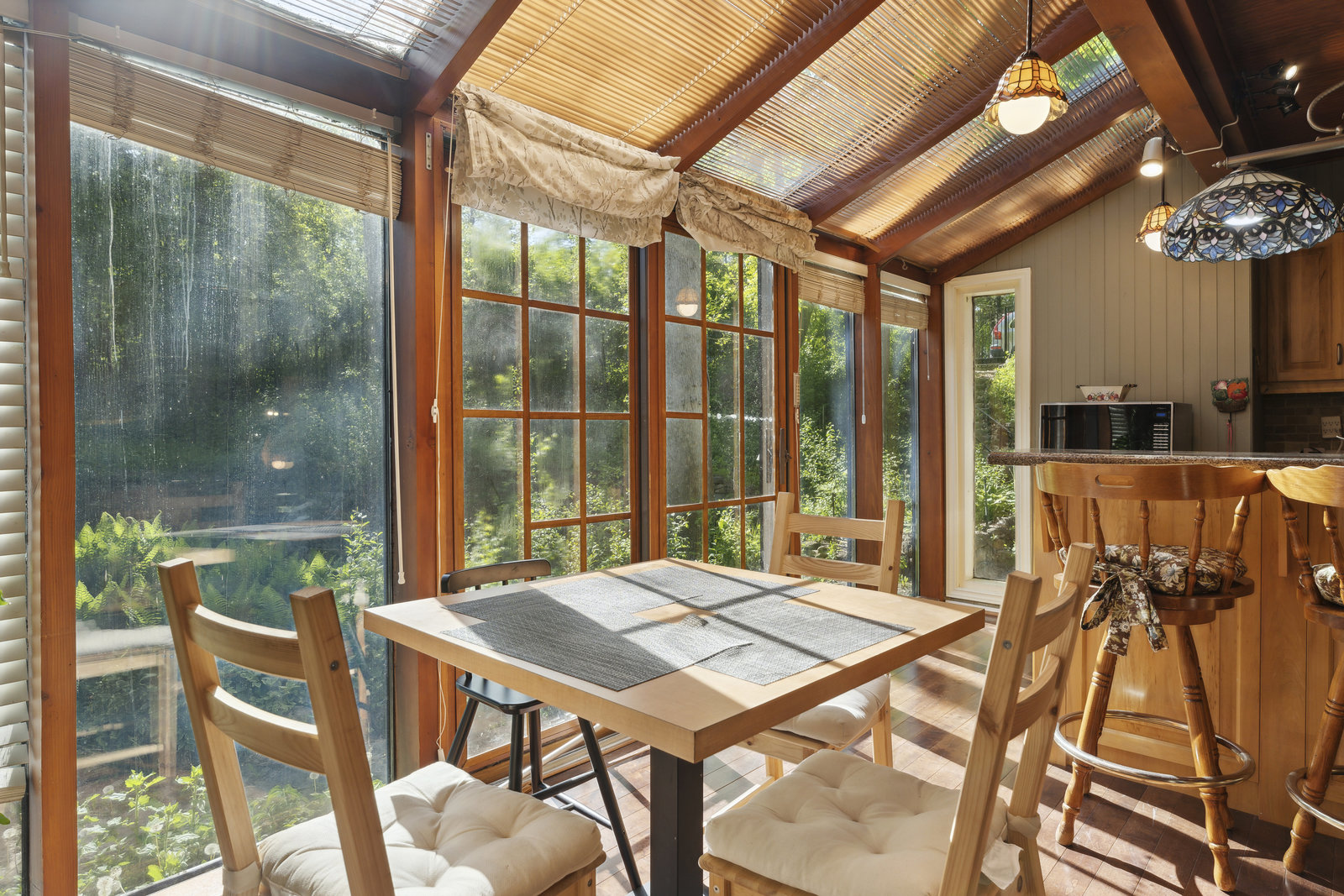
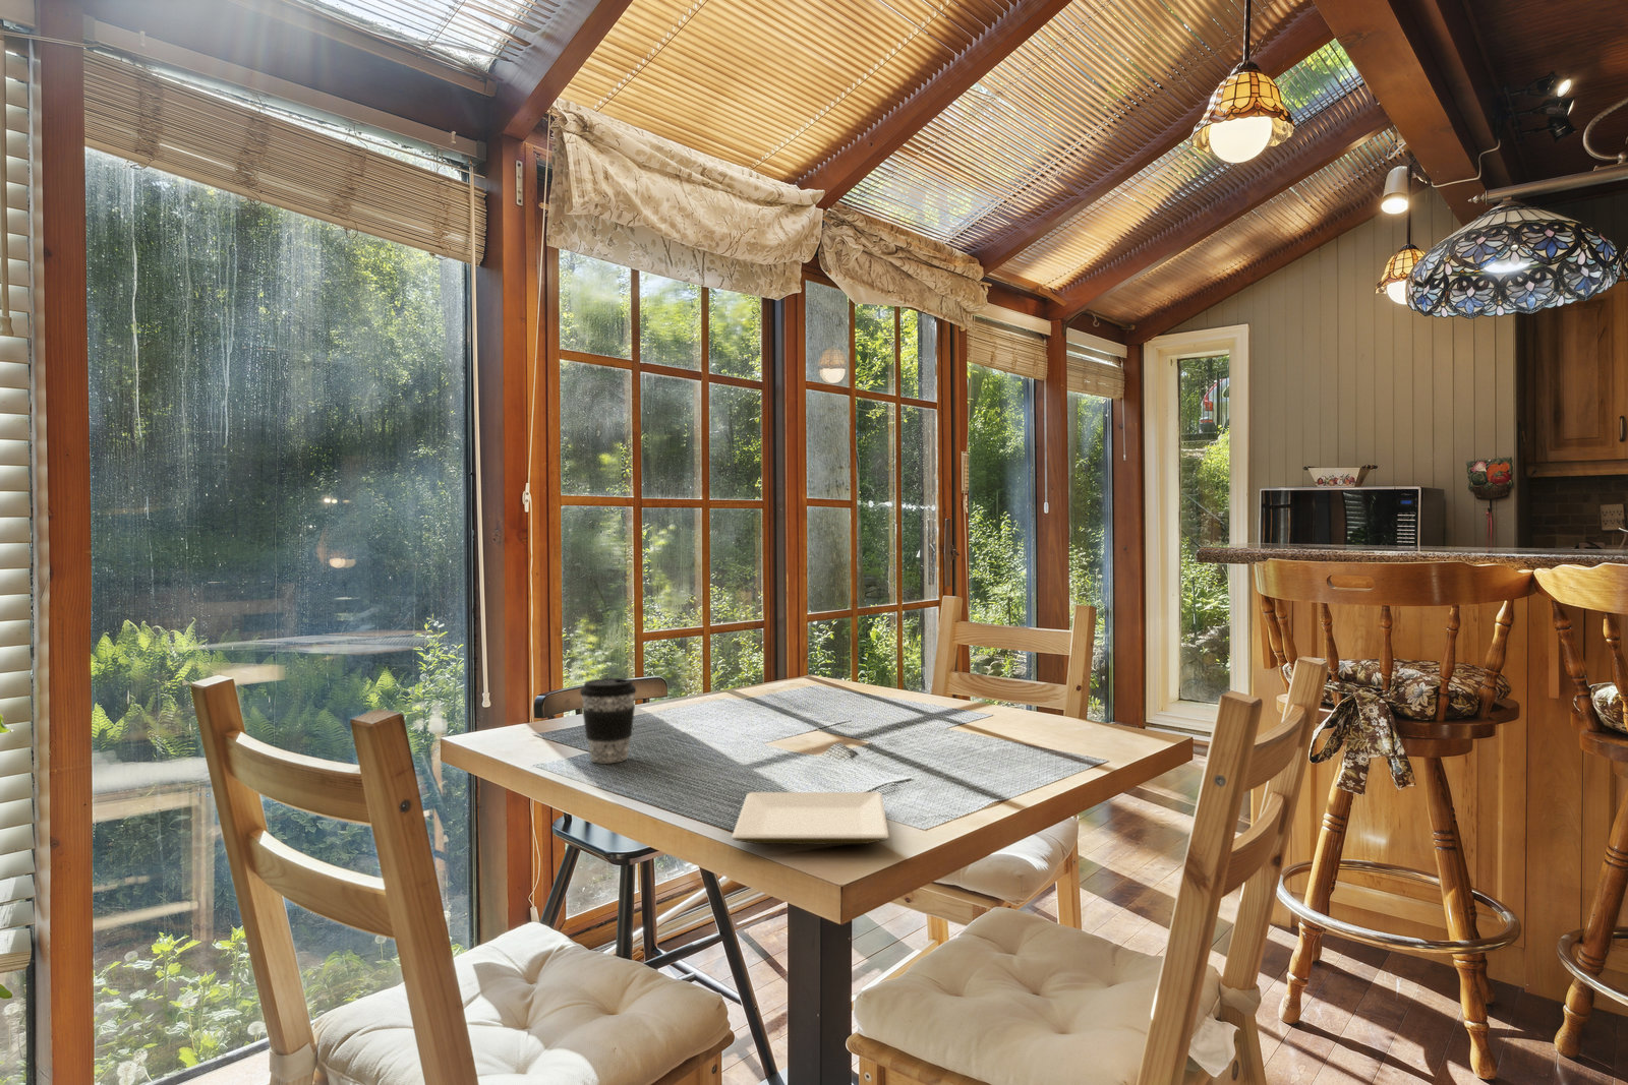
+ plate (812, 820)
+ coffee cup (608, 721)
